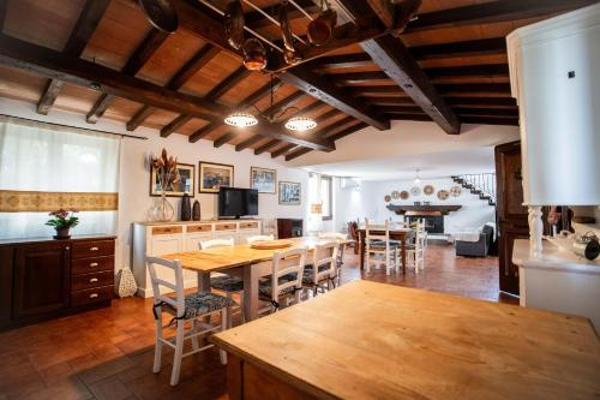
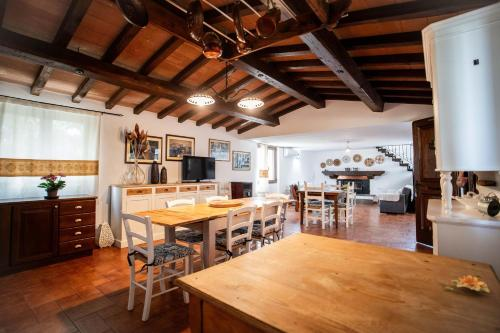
+ flower (465, 283)
